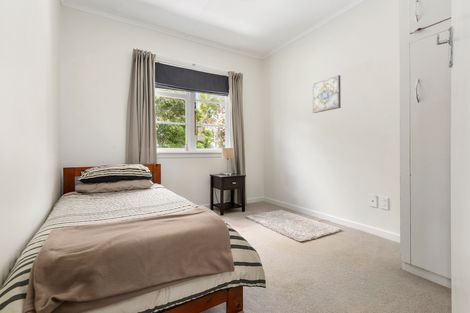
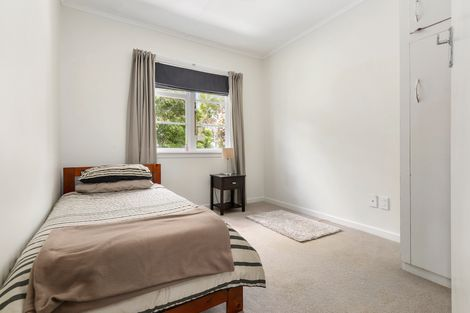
- wall art (325, 95)
